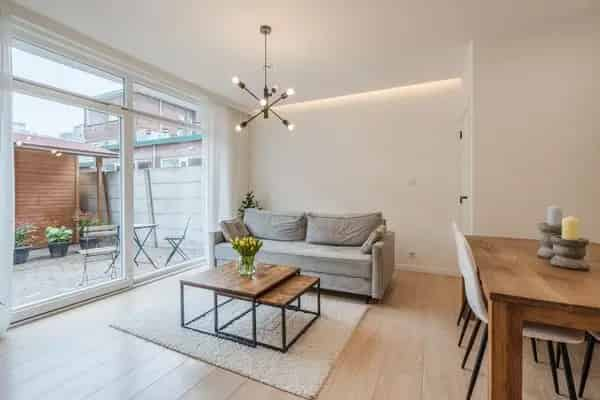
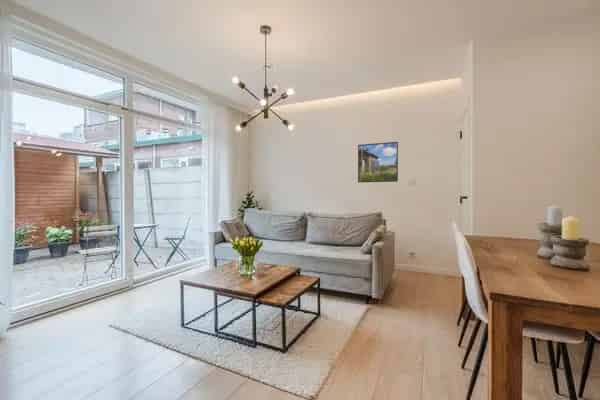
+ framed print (377, 162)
